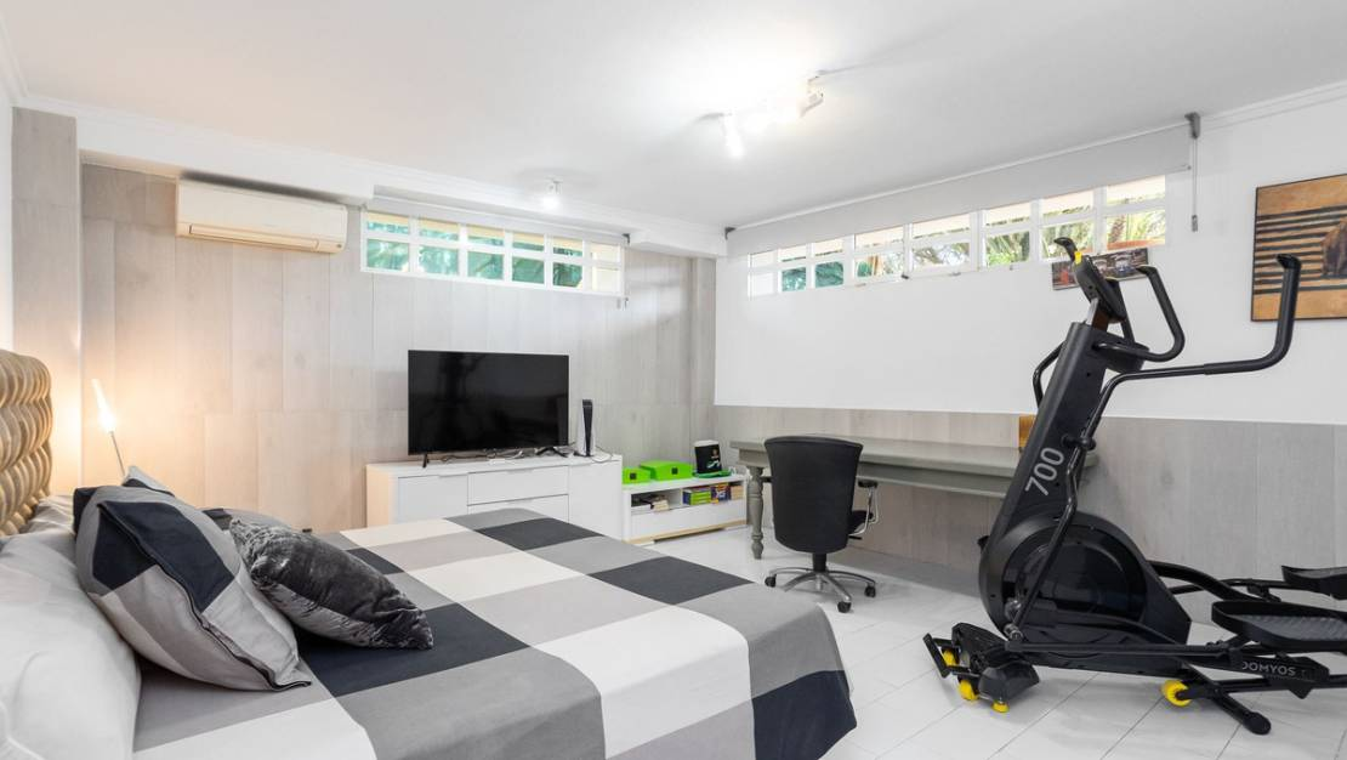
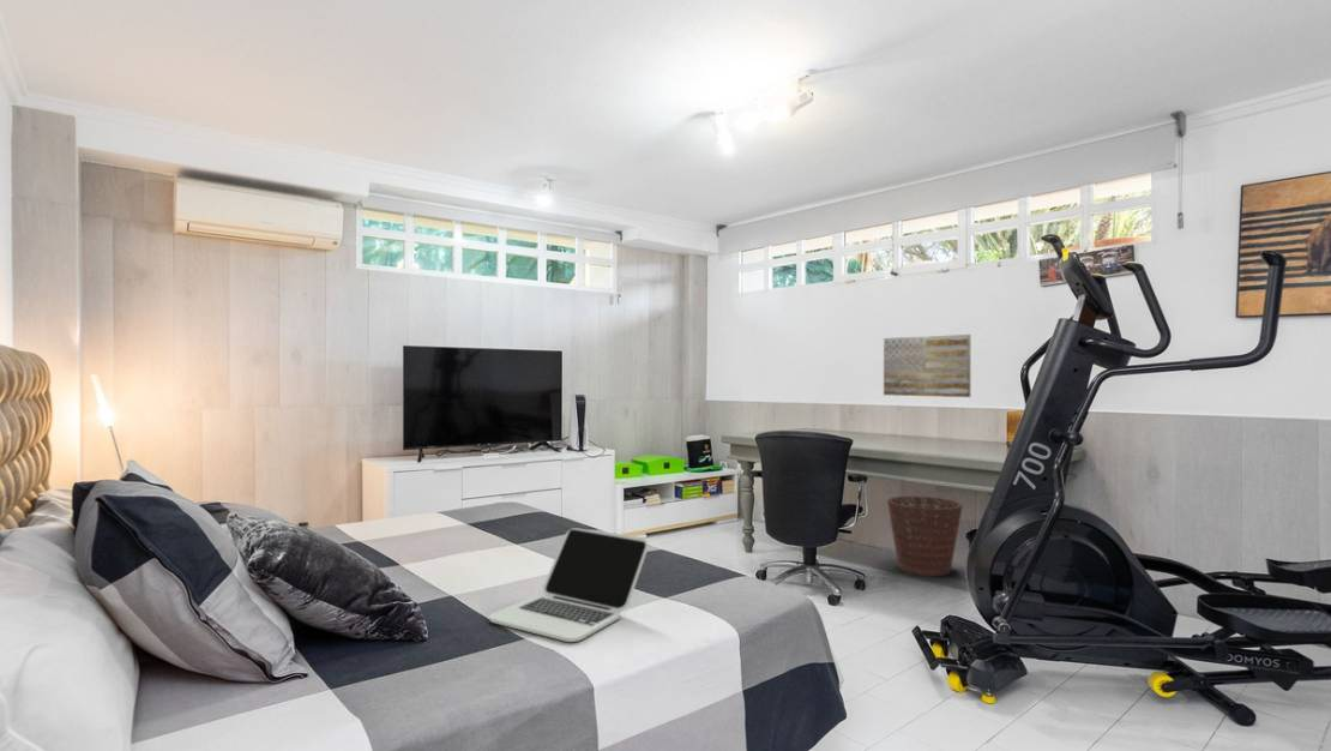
+ wall art (925, 366)
+ laptop (571, 577)
+ basket (923, 535)
